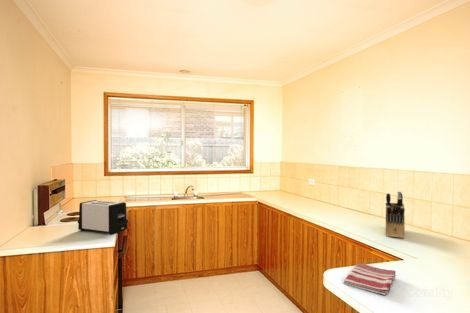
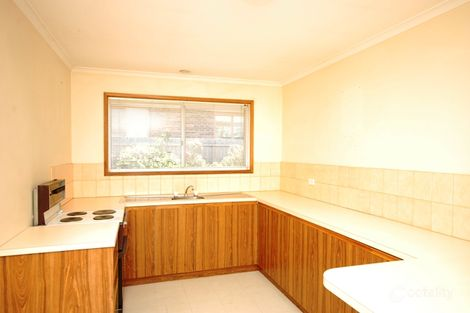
- toaster (103, 216)
- knife block (394, 212)
- dish towel (370, 277)
